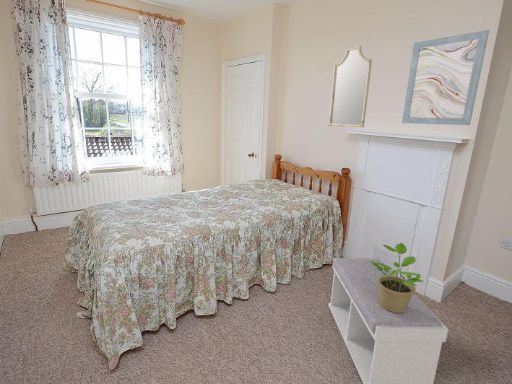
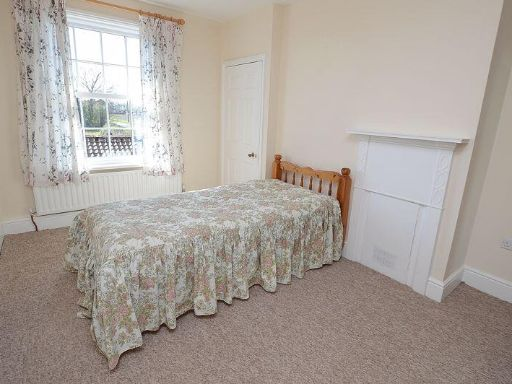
- wall art (440, 81)
- home mirror (349, 88)
- bench (374, 316)
- potted plant (399, 279)
